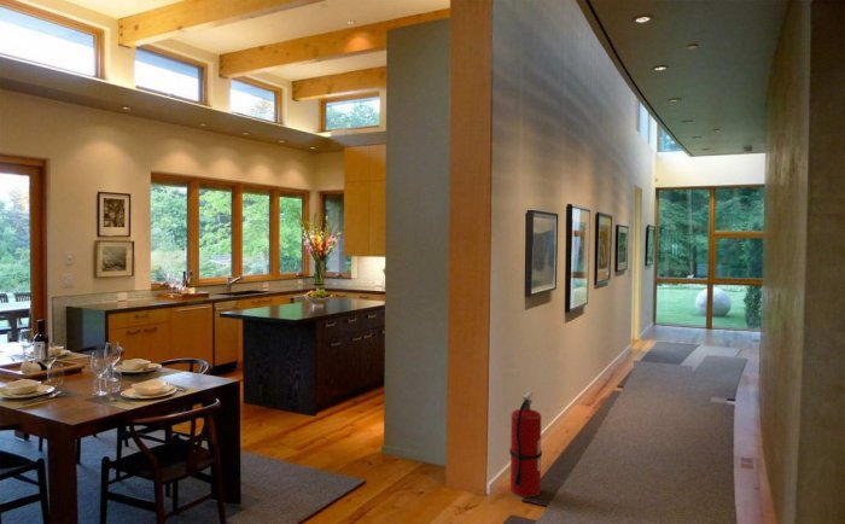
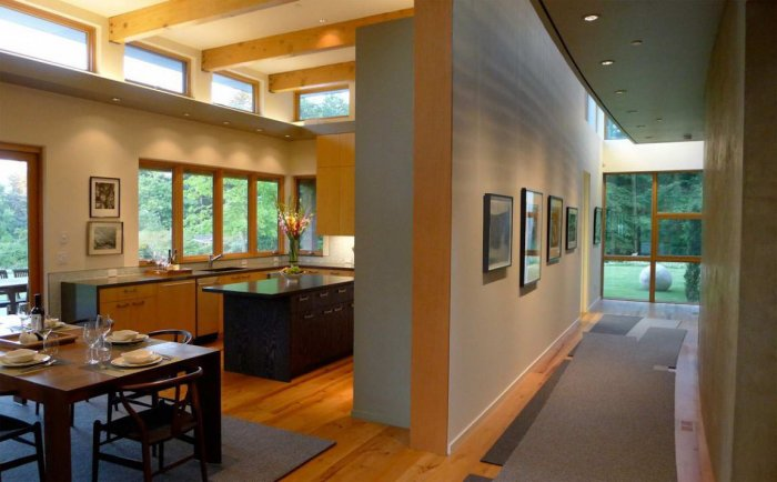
- fire extinguisher (524, 444)
